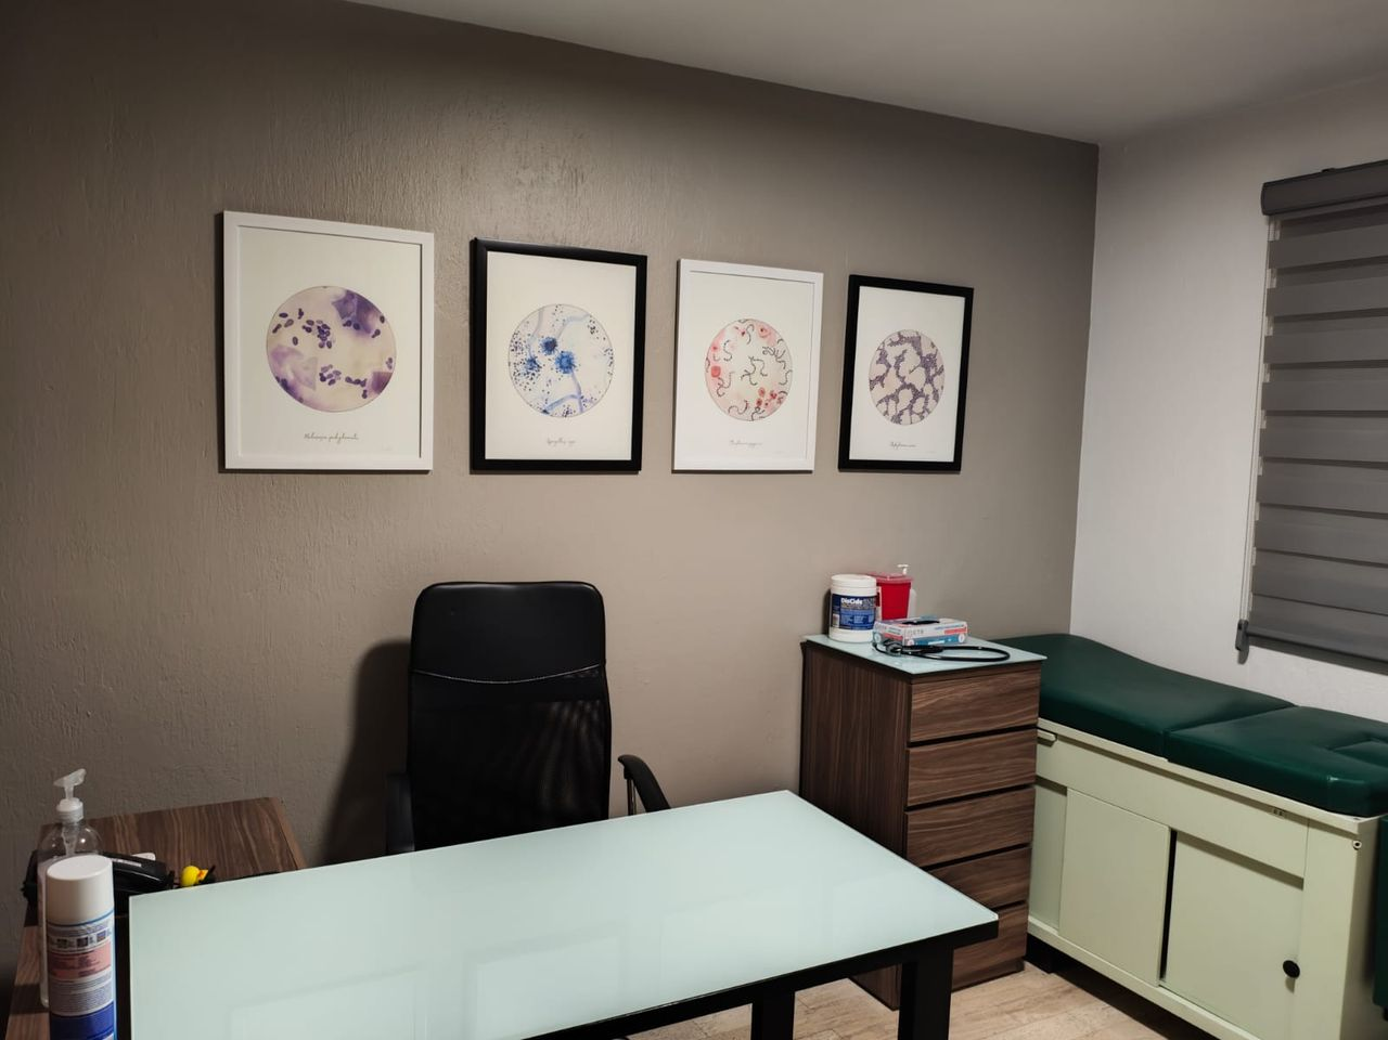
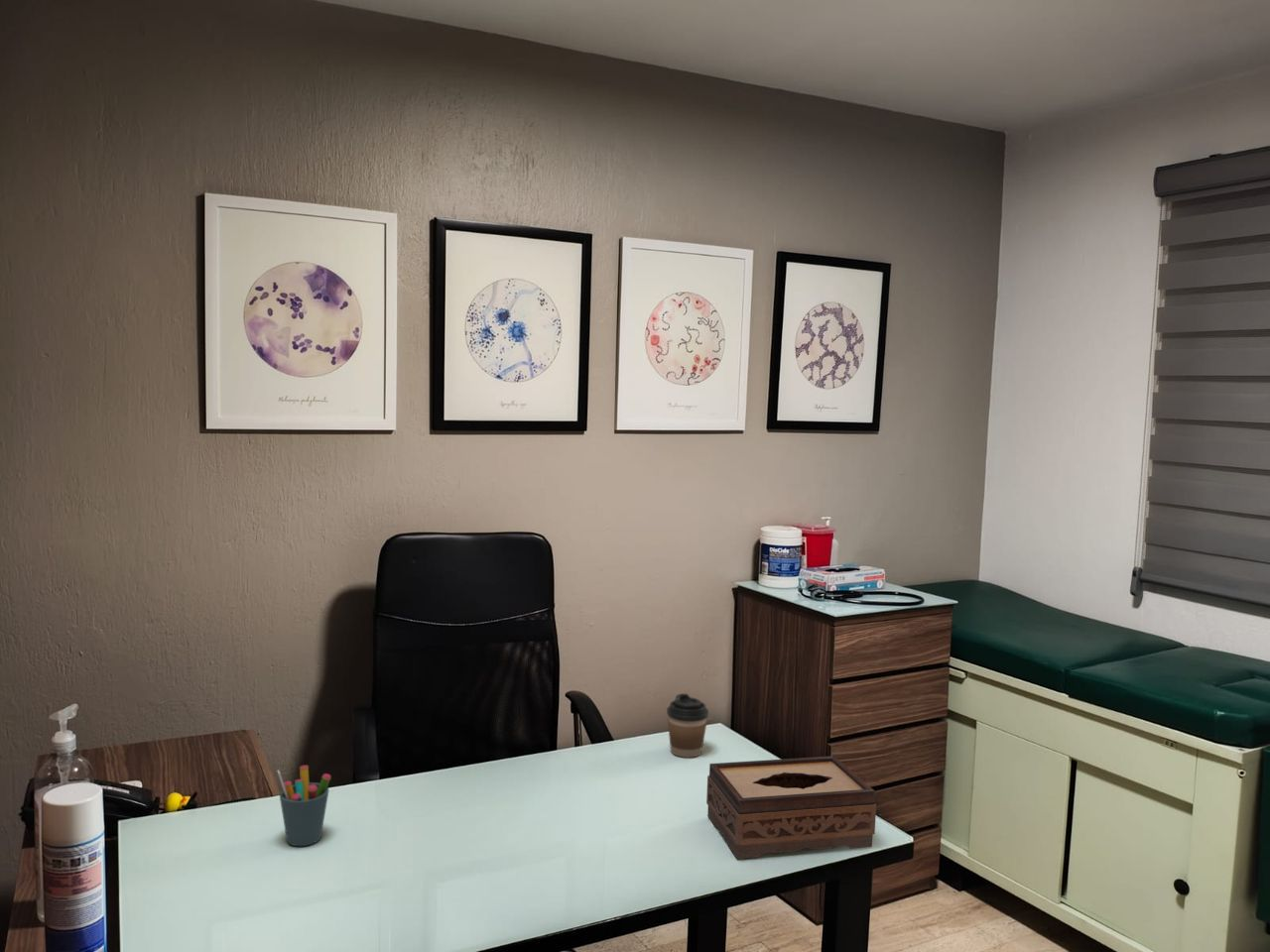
+ tissue box (788, 803)
+ coffee cup (687, 724)
+ pen holder (304, 802)
